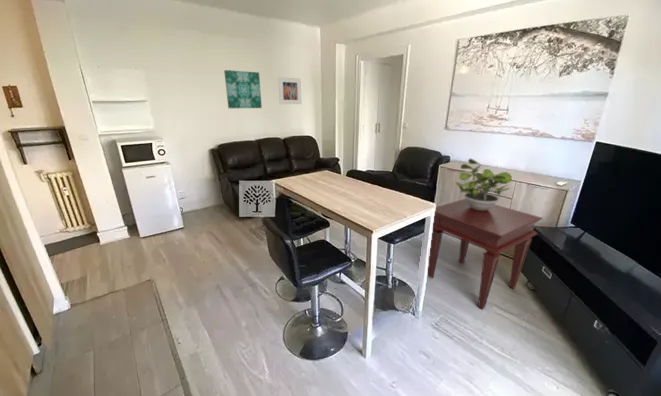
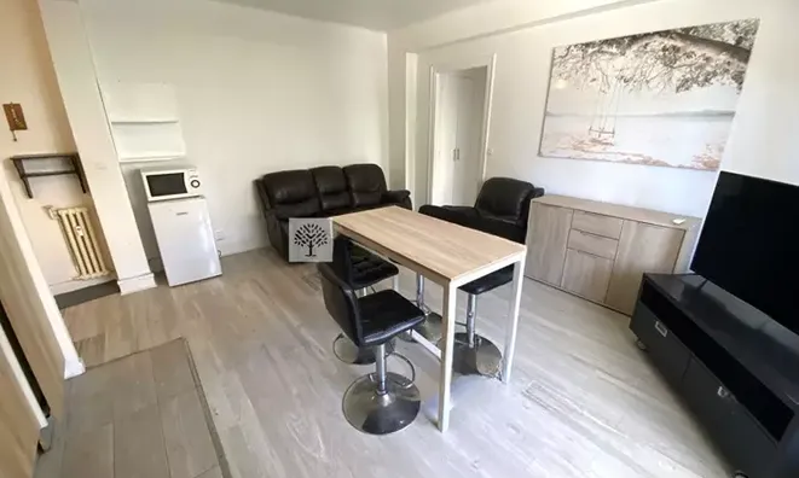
- side table (478, 245)
- wall art (243, 90)
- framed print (290, 91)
- potted plant (481, 184)
